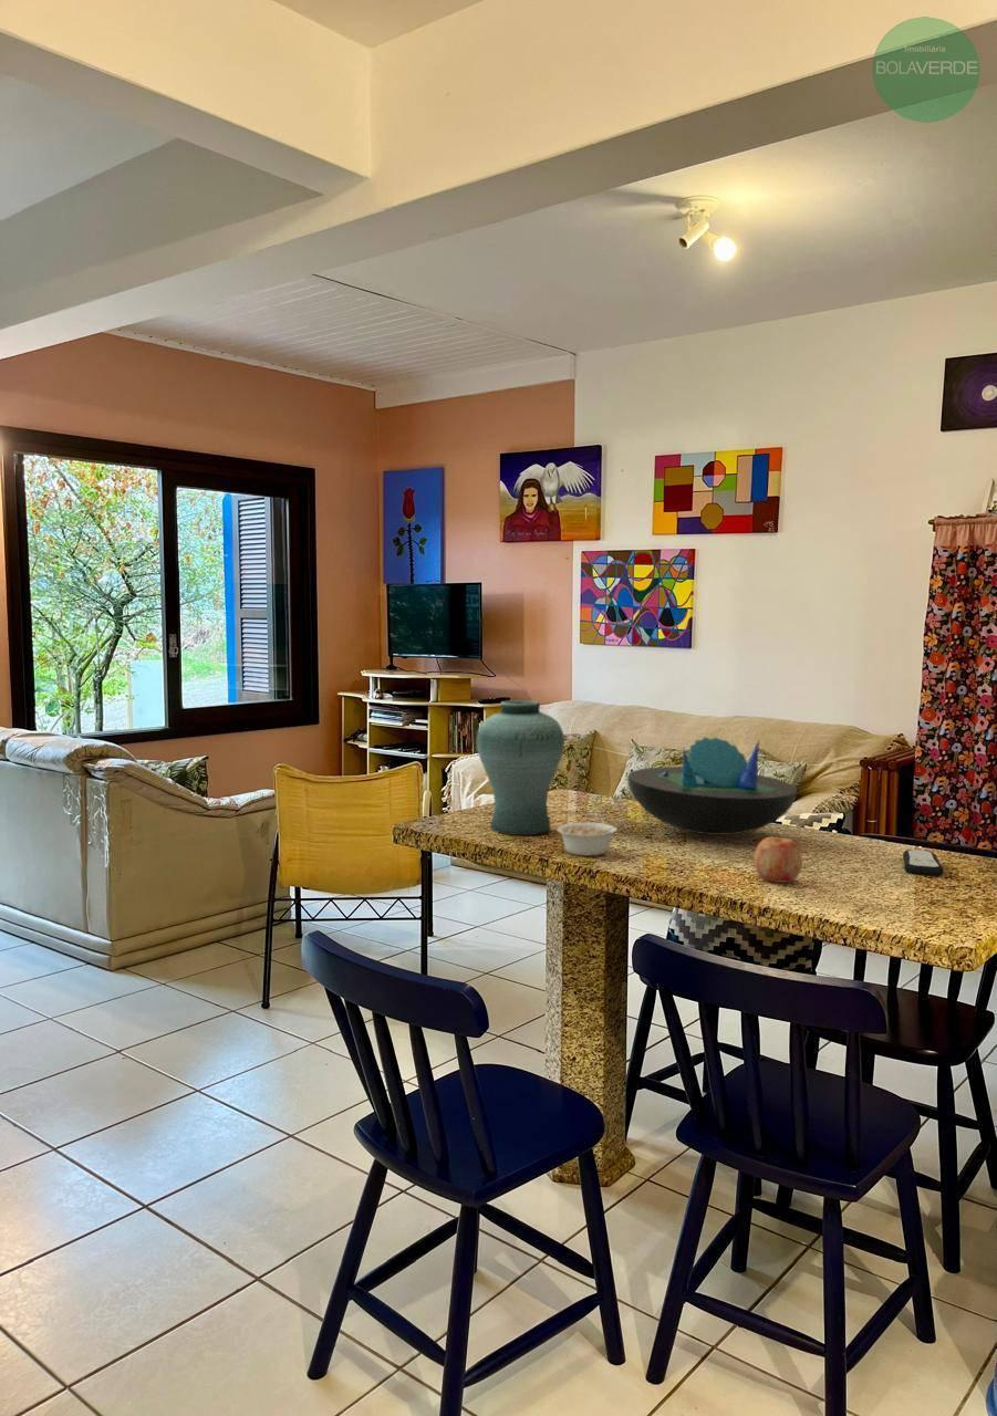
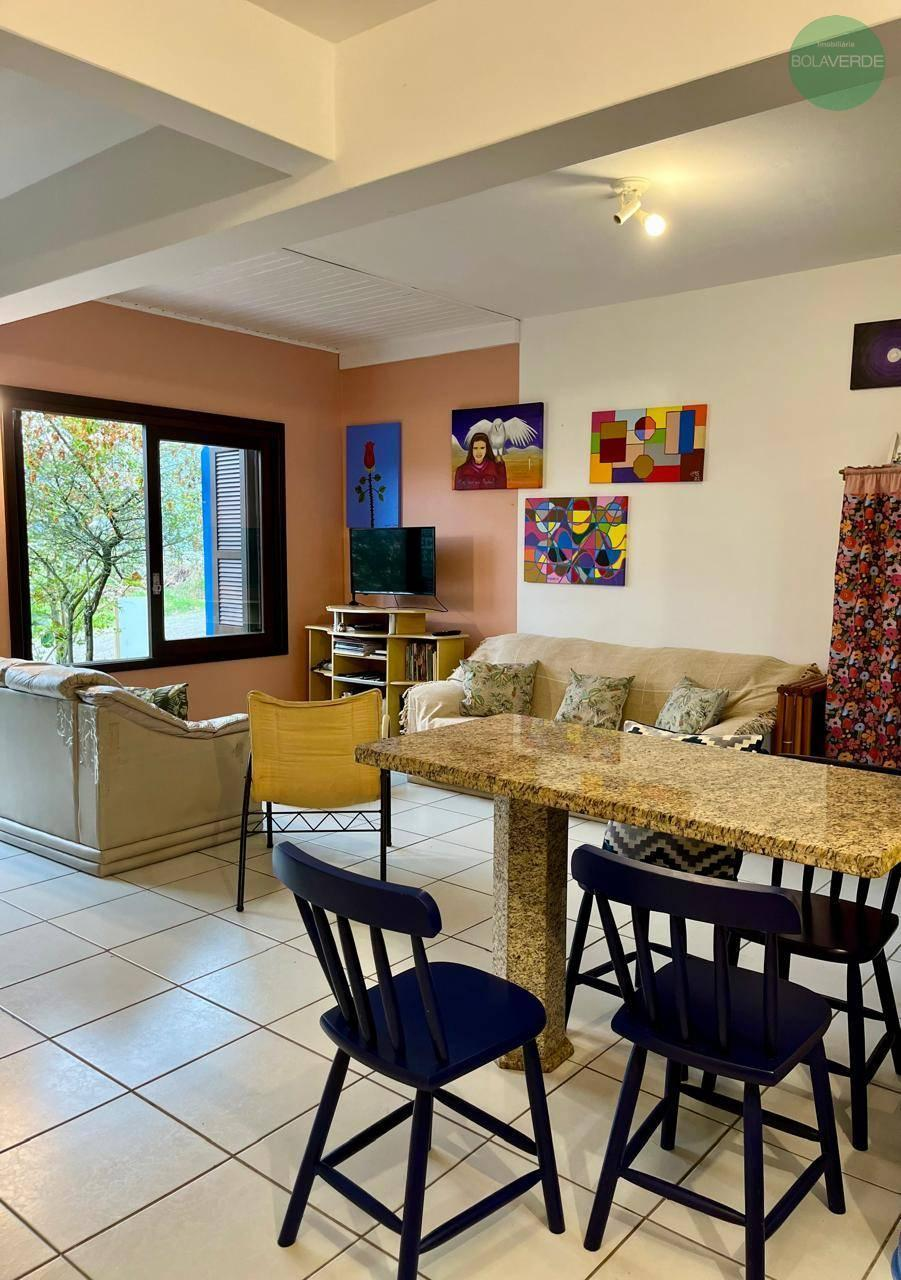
- remote control (921, 862)
- apple (778, 858)
- decorative bowl (710, 783)
- legume (588, 836)
- vase (520, 766)
